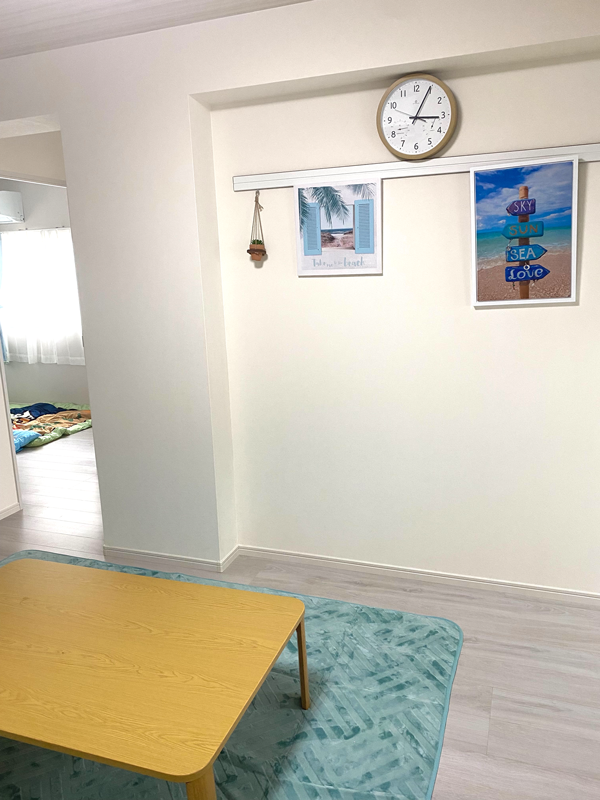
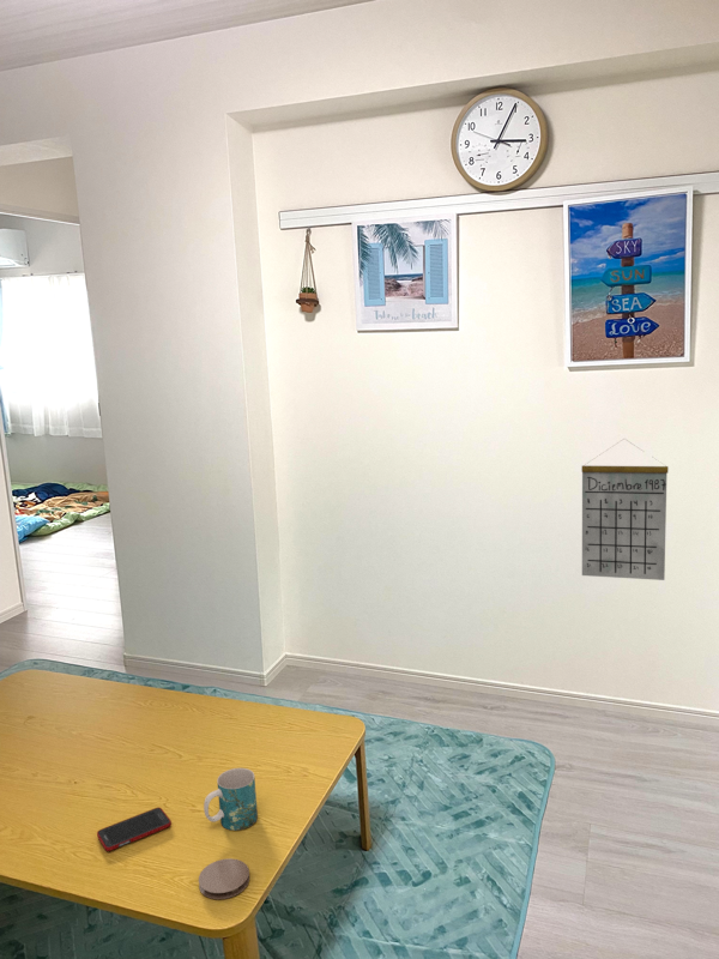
+ coaster (224, 877)
+ cell phone (134, 828)
+ mug (229, 801)
+ calendar (623, 508)
